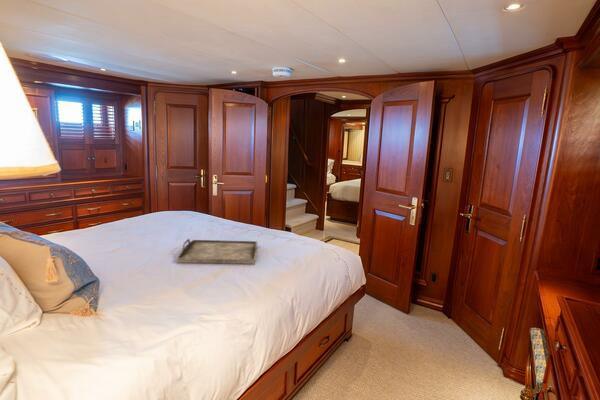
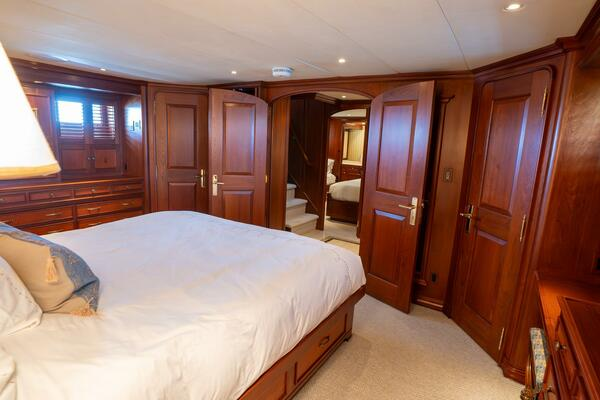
- serving tray (221, 247)
